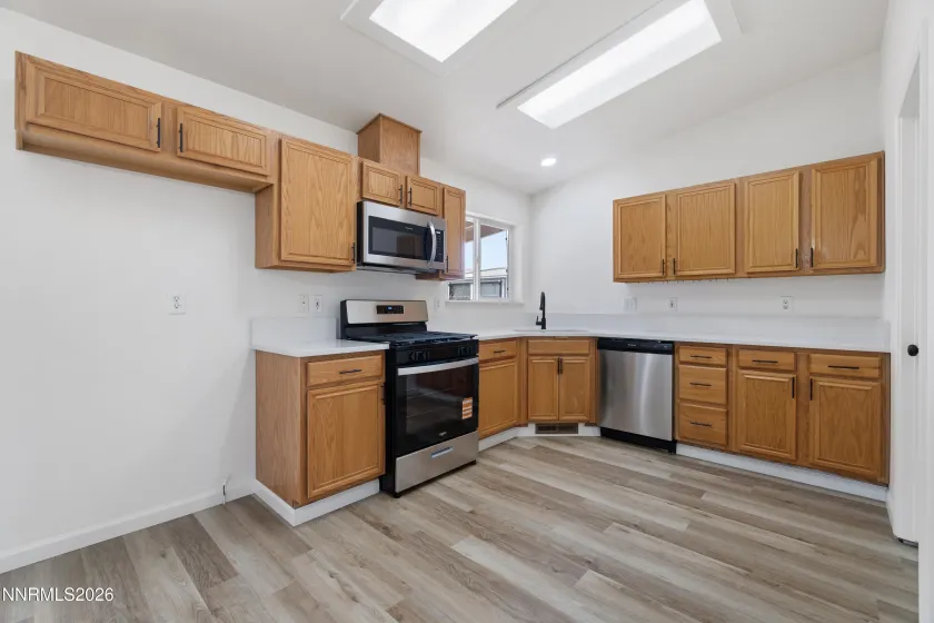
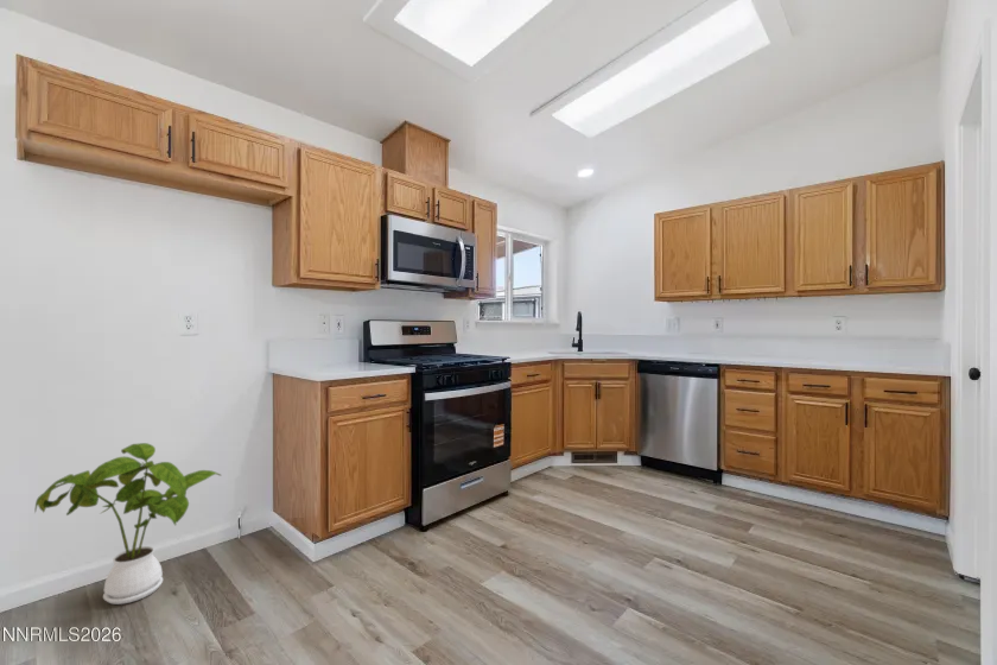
+ house plant (145, 520)
